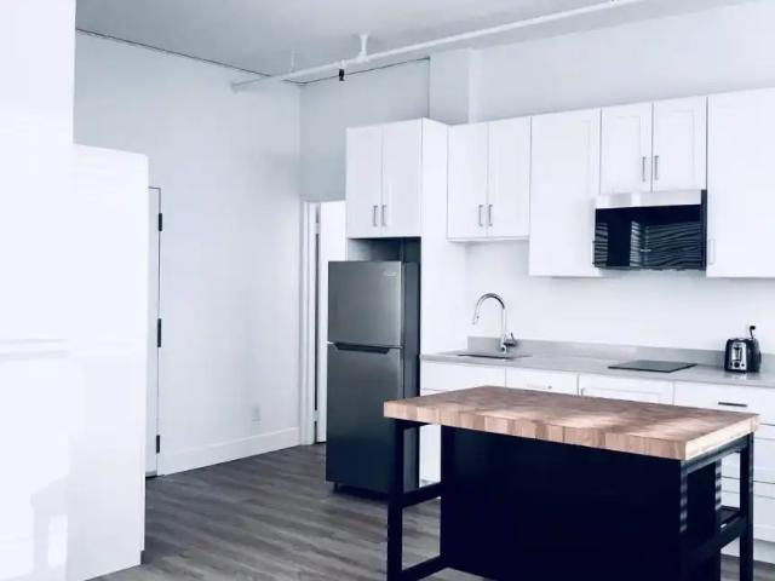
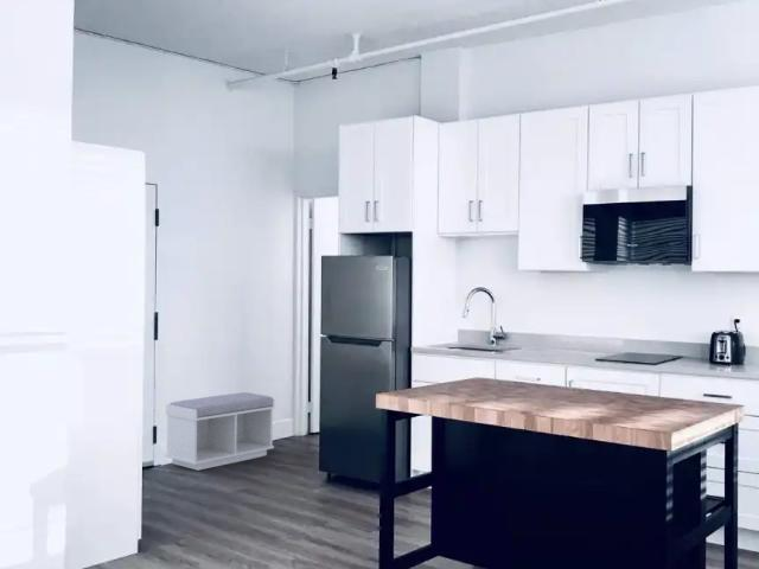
+ bench (222, 428)
